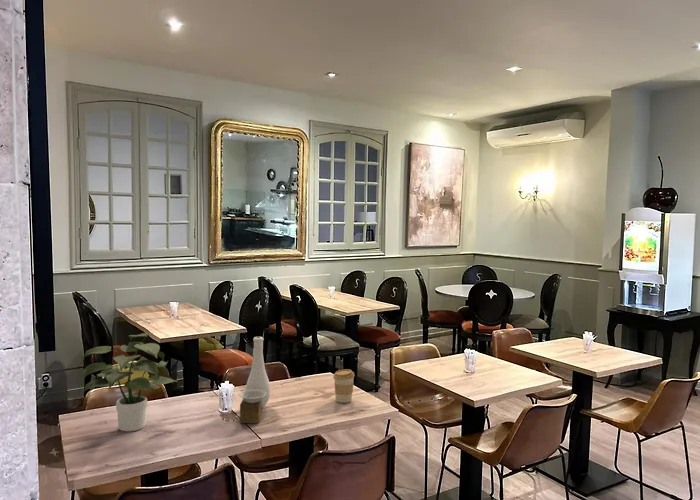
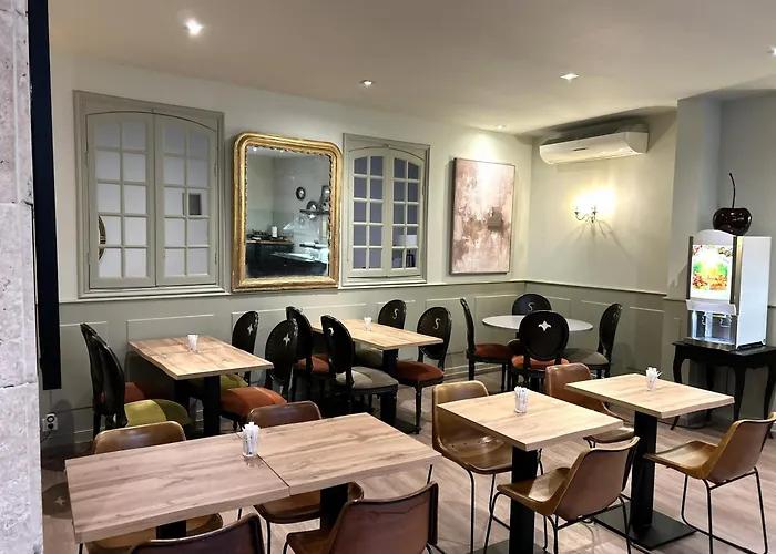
- vase (255, 377)
- potted plant (131, 381)
- coffee cup (343, 385)
